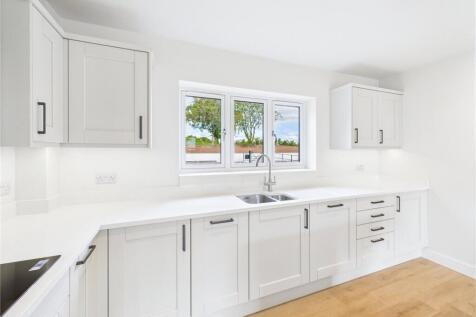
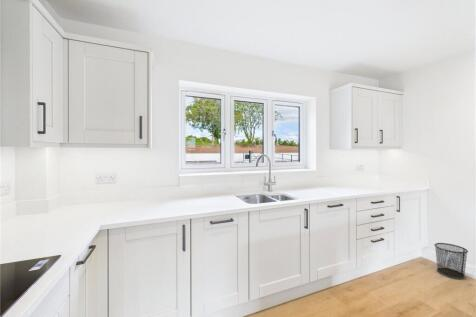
+ waste bin (451, 260)
